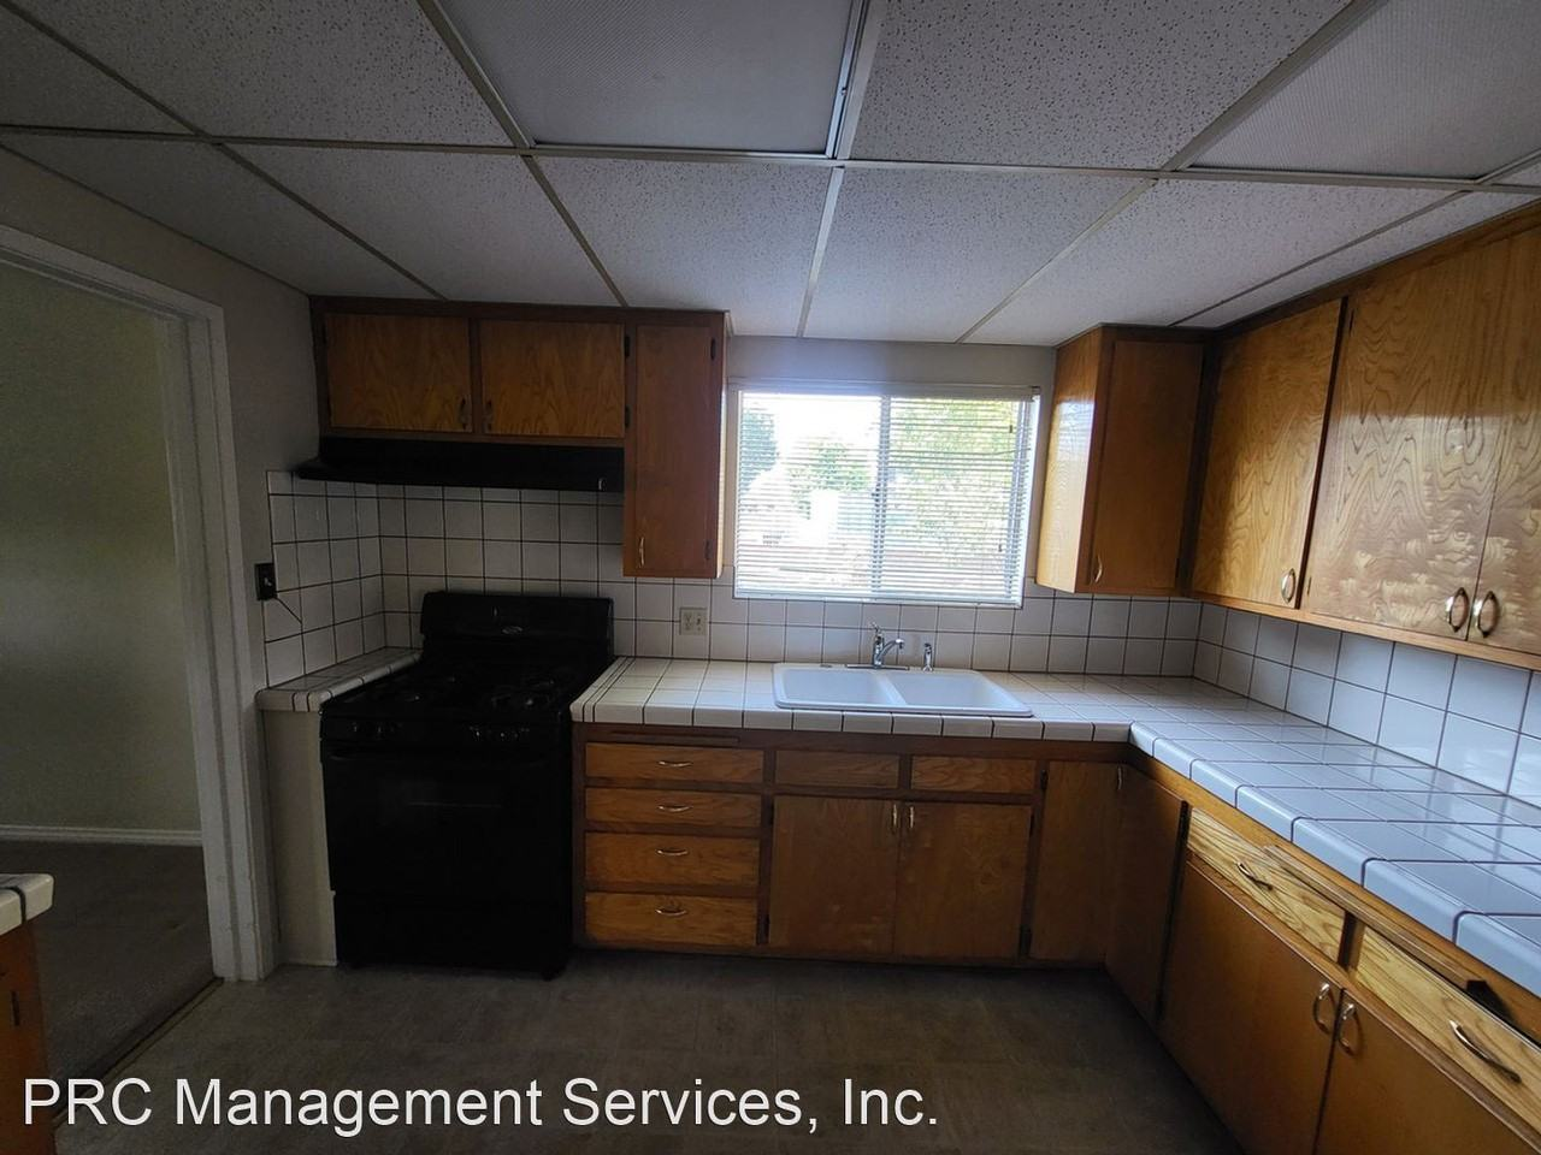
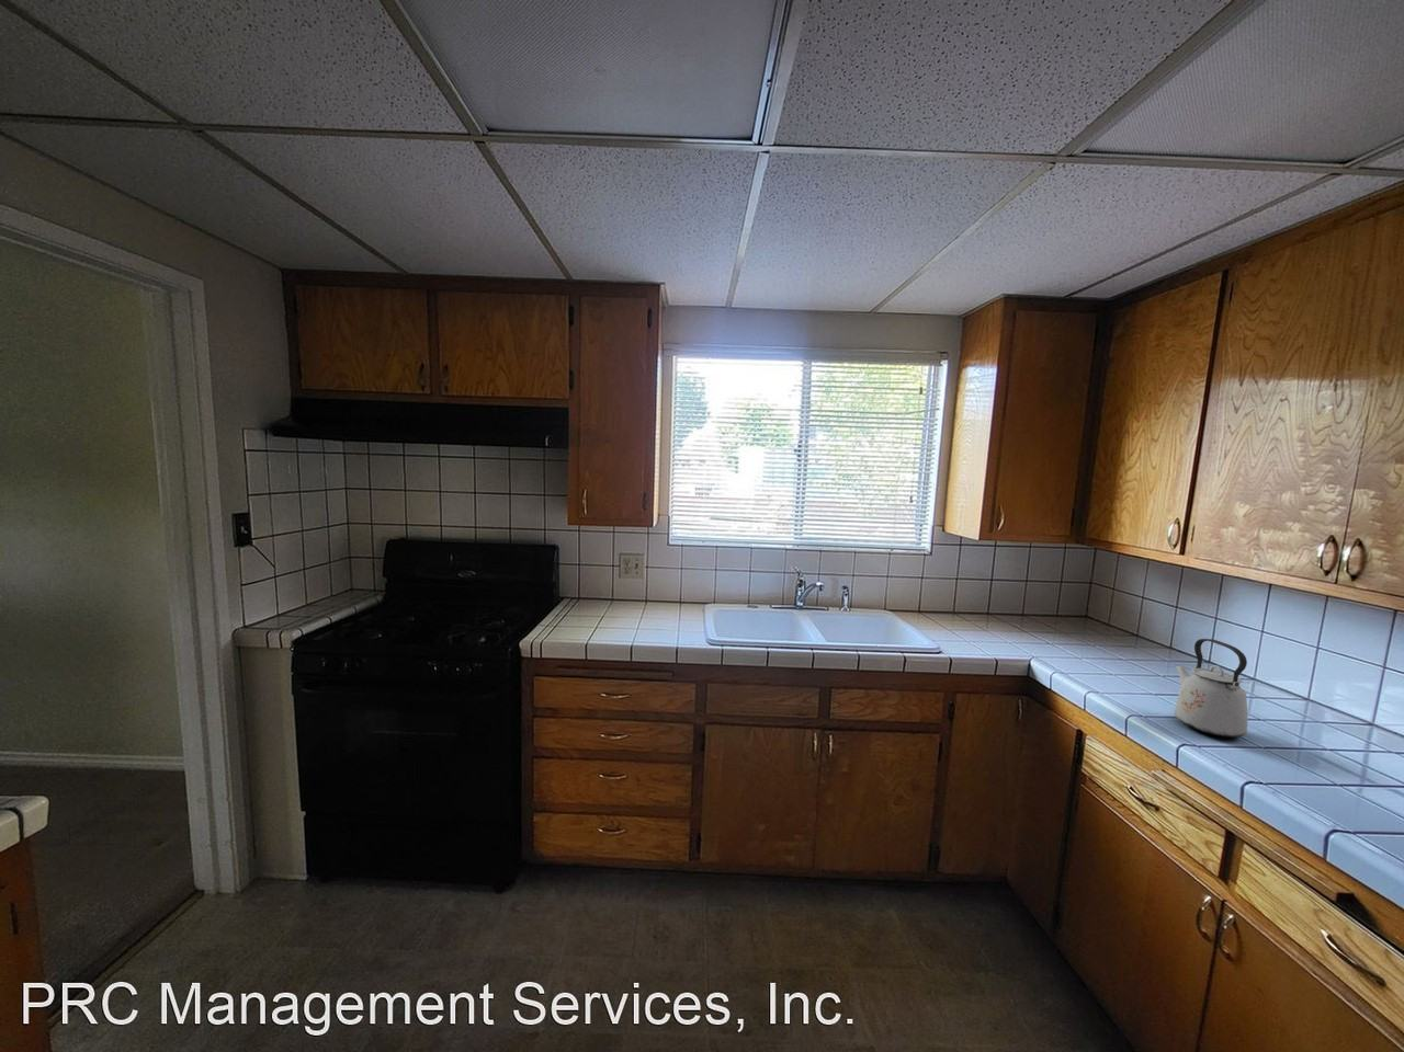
+ kettle (1205, 682)
